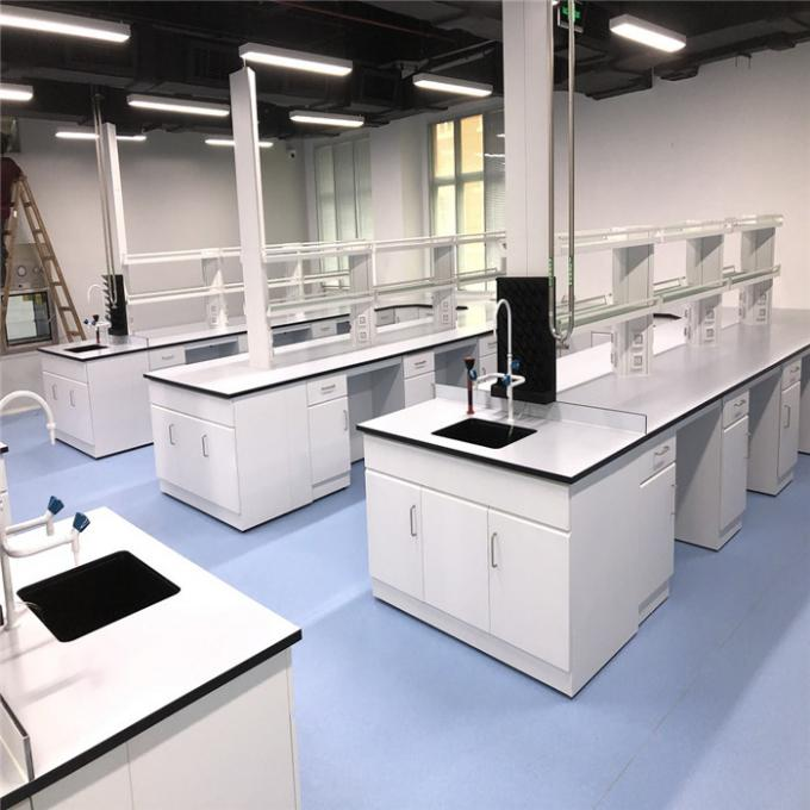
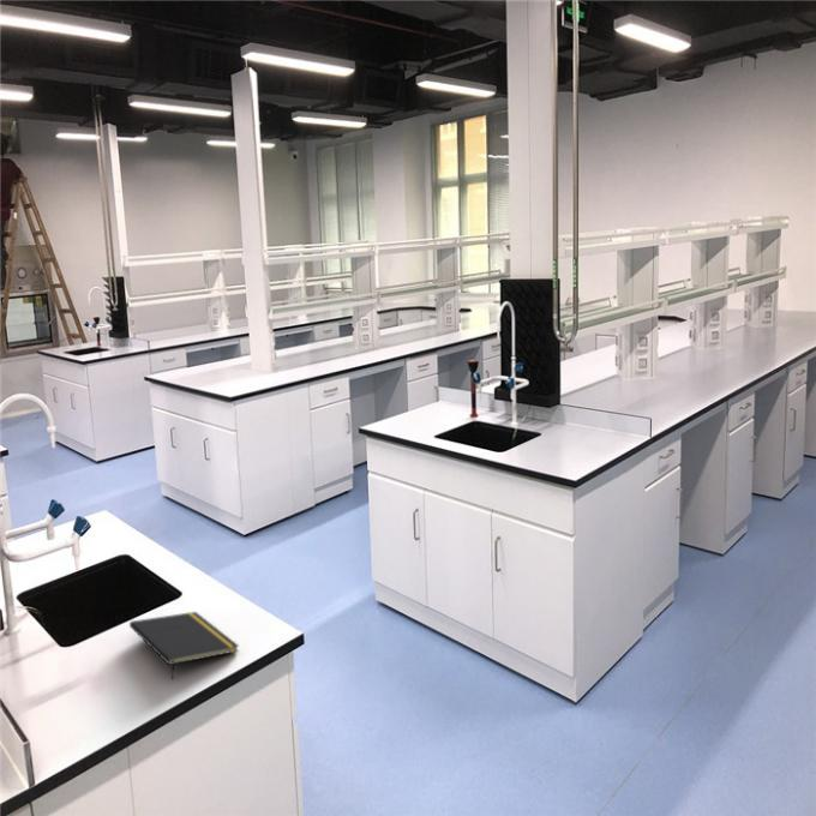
+ notepad (182, 636)
